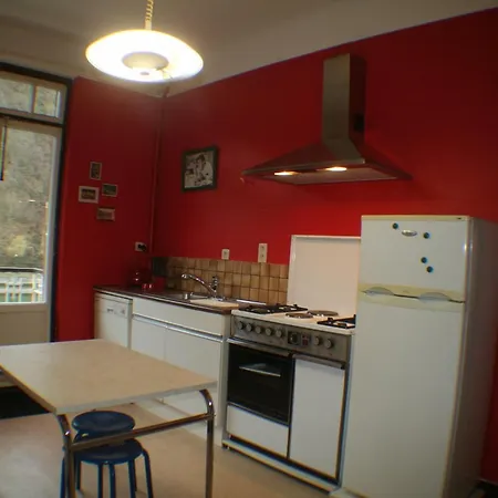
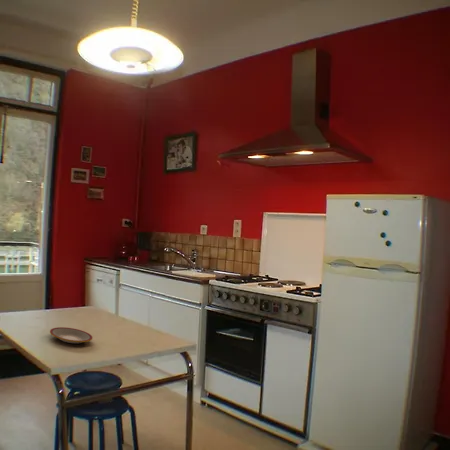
+ plate (70, 336)
